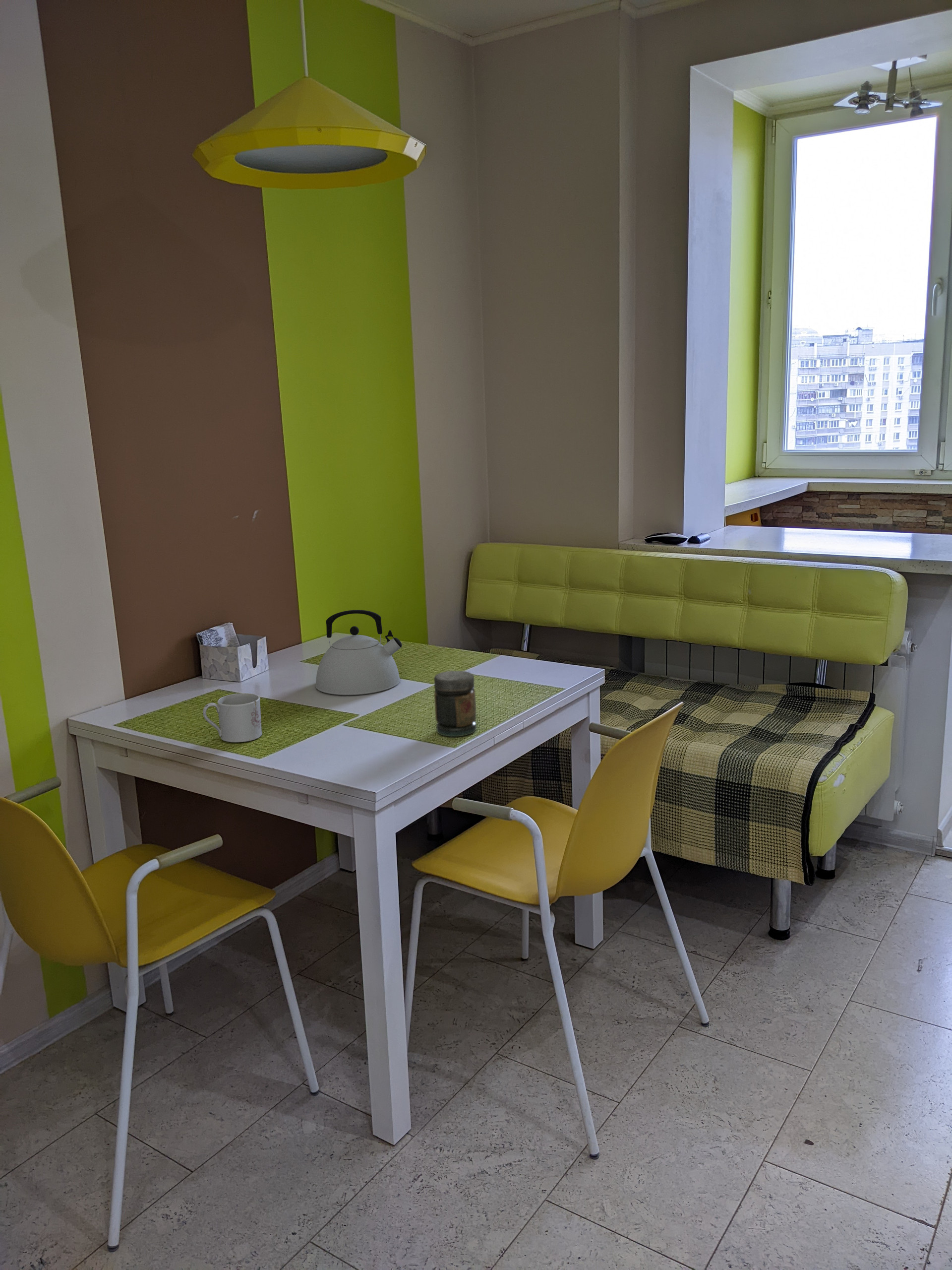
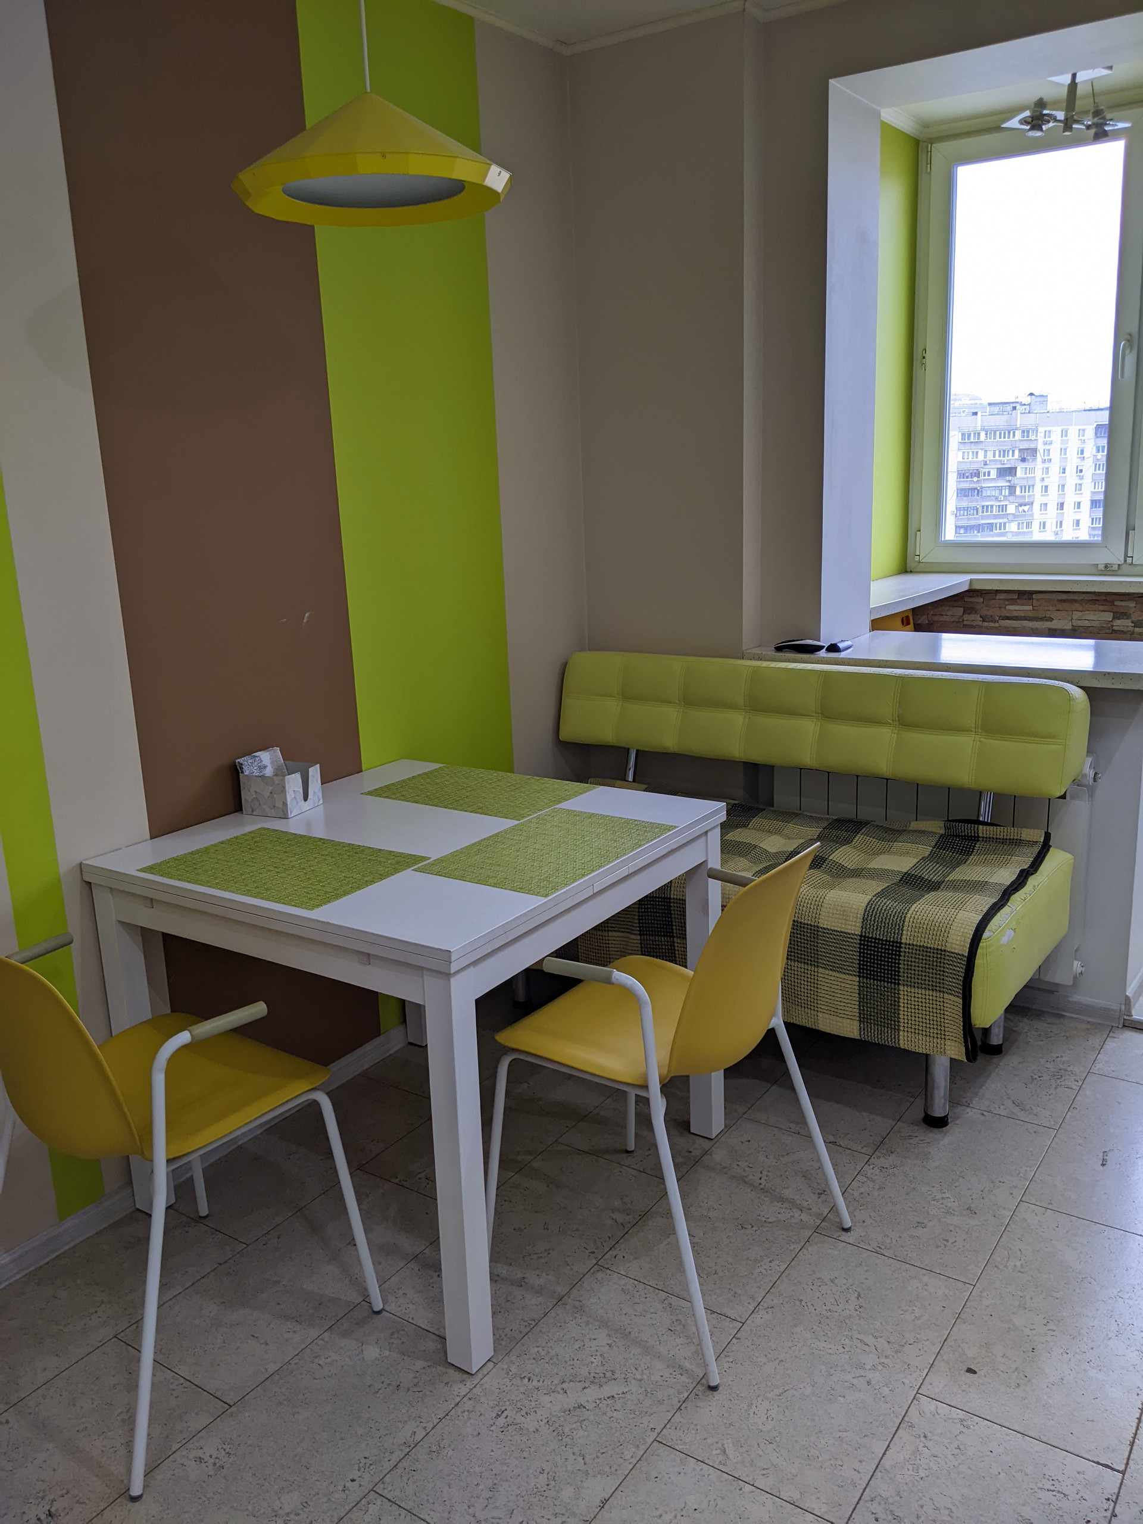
- jar (455, 703)
- kettle (357, 647)
- mug (233, 719)
